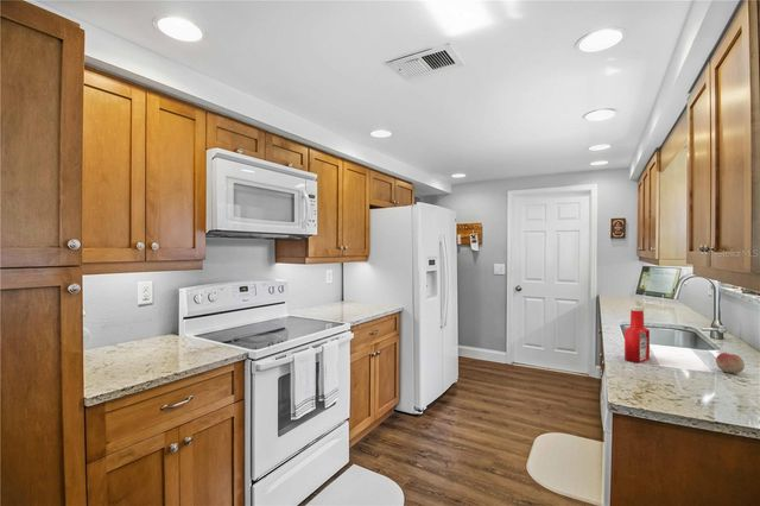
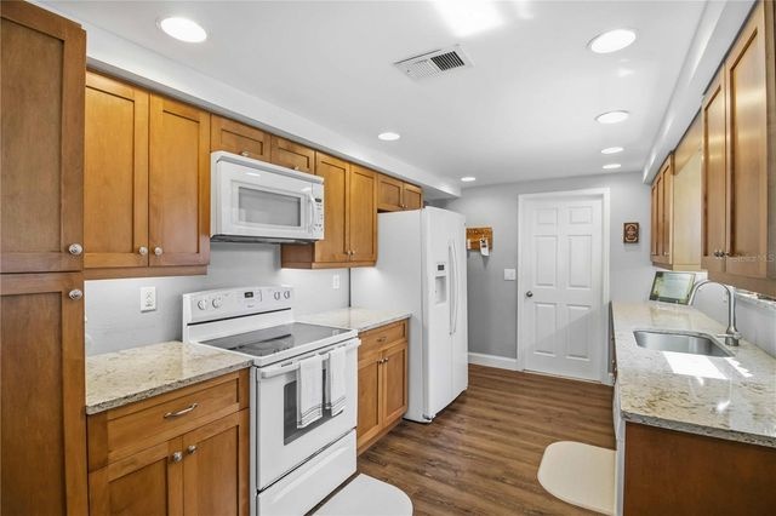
- soap bottle (636, 333)
- fruit (729, 362)
